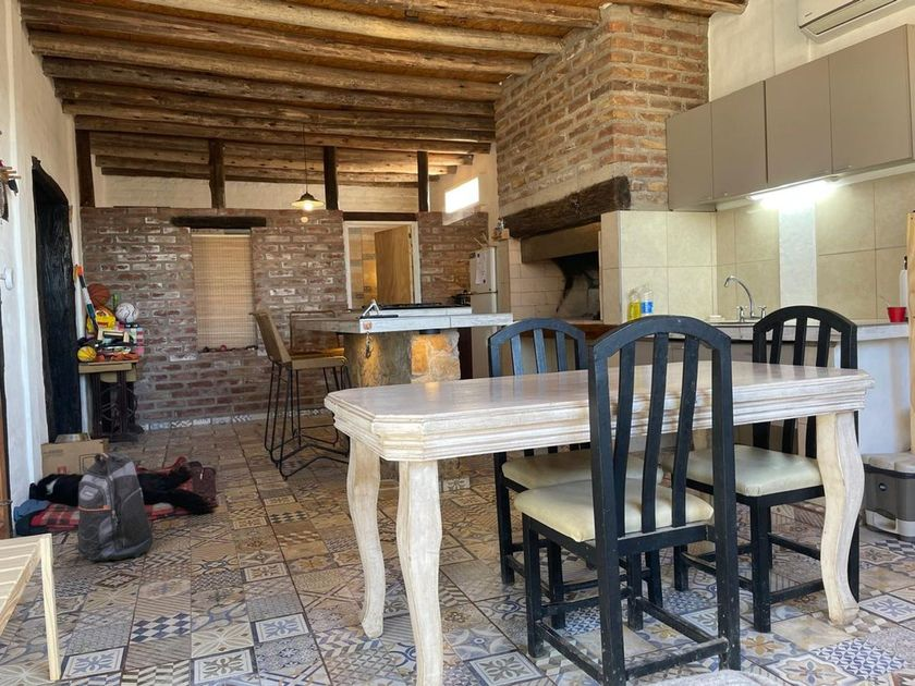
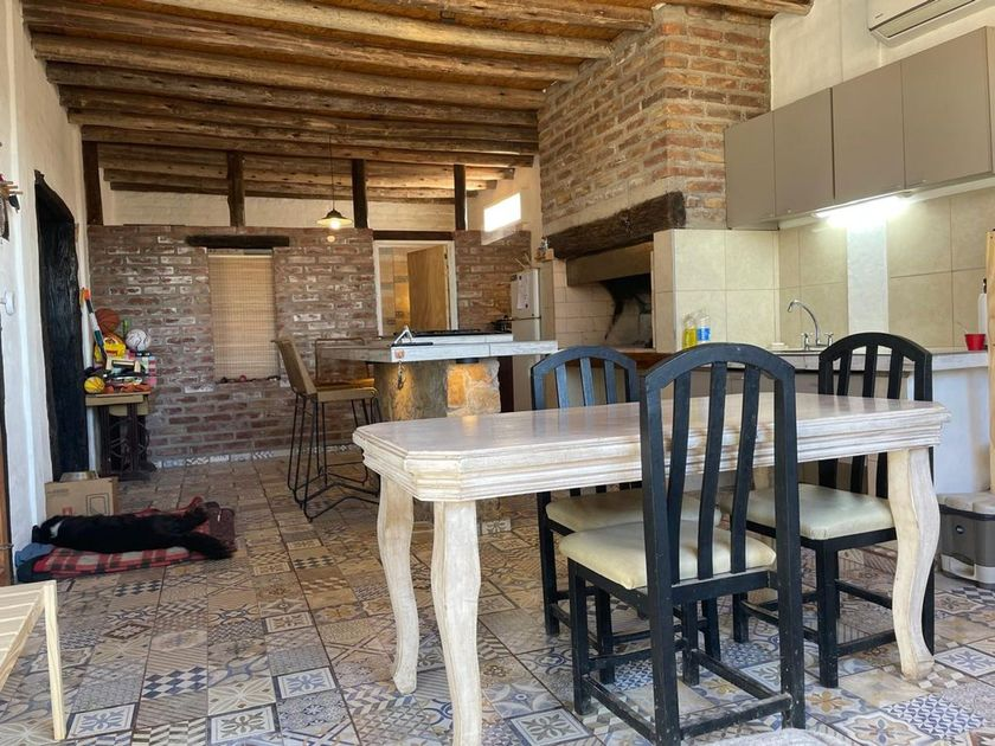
- backpack (114, 501)
